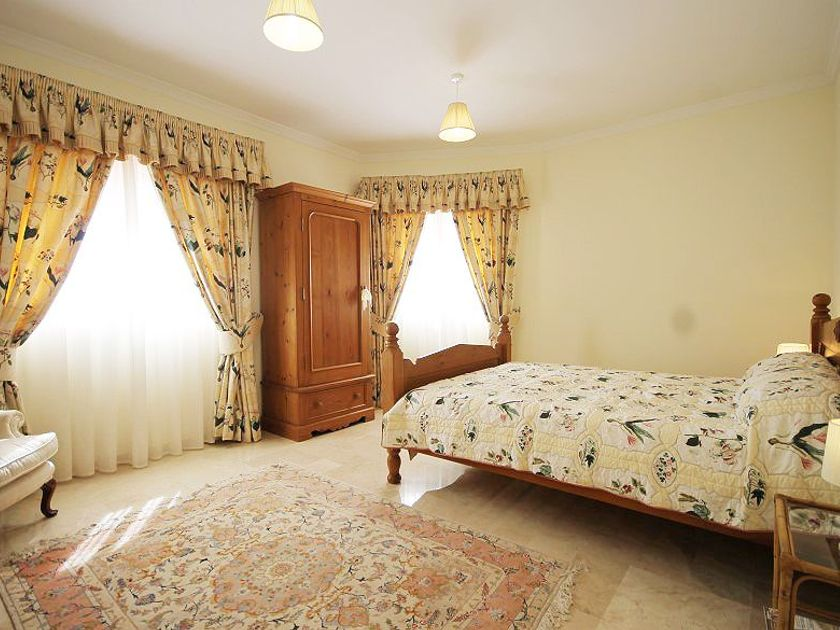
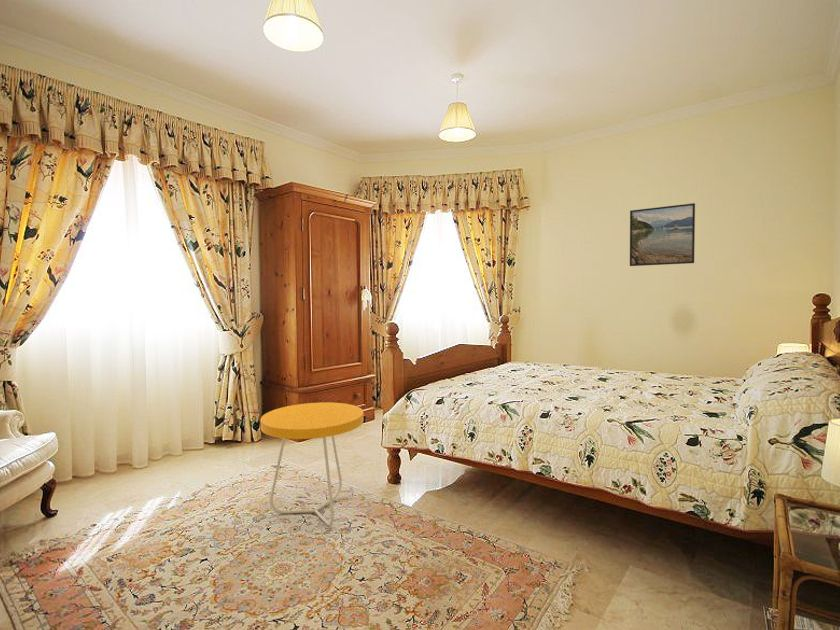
+ side table (325, 462)
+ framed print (661, 236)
